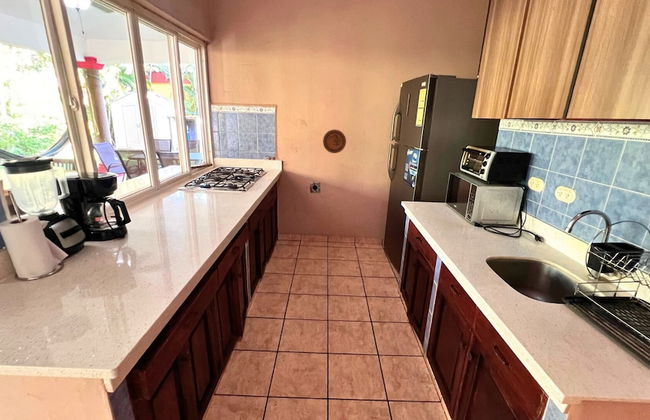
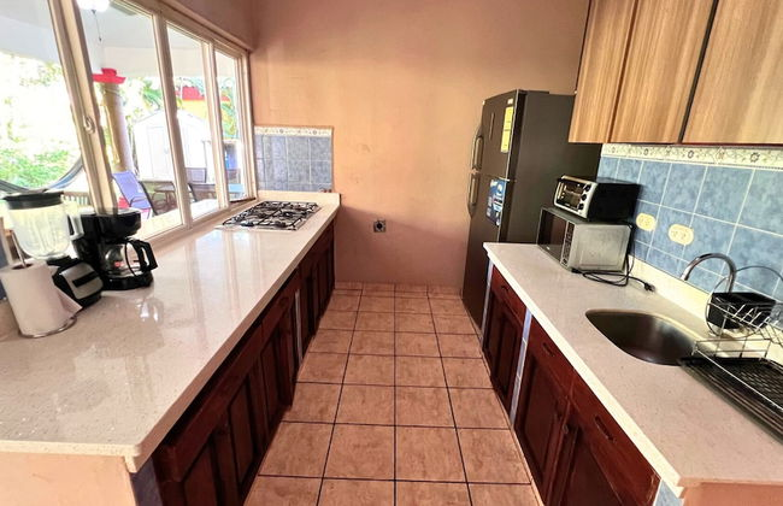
- decorative plate (334, 141)
